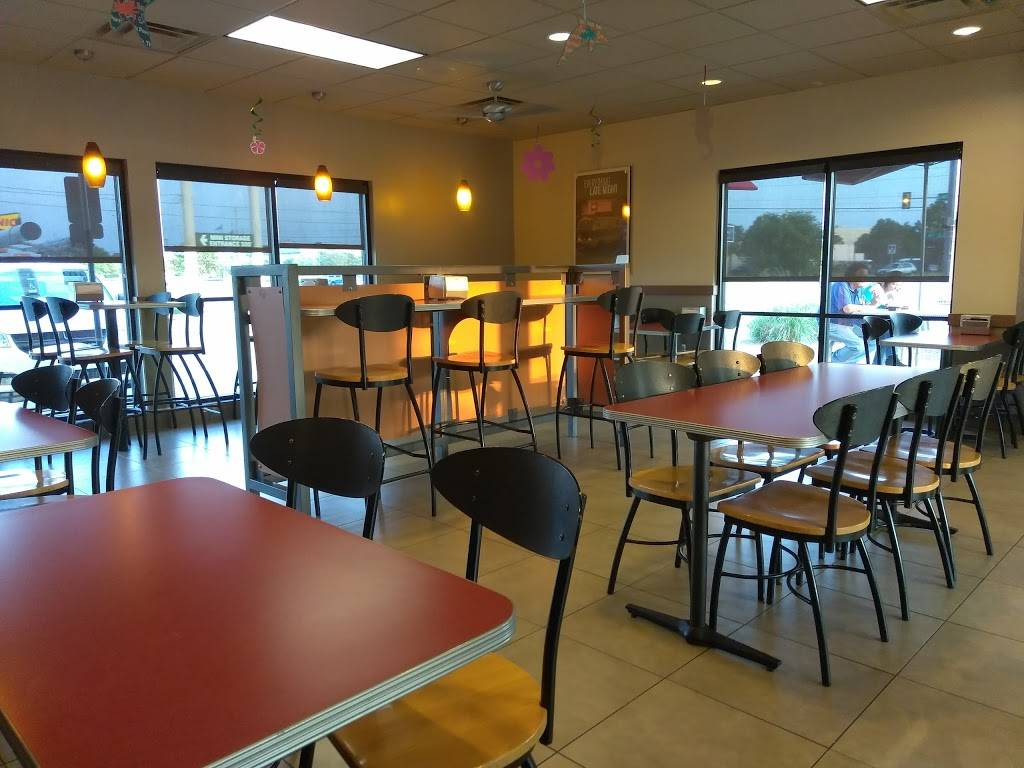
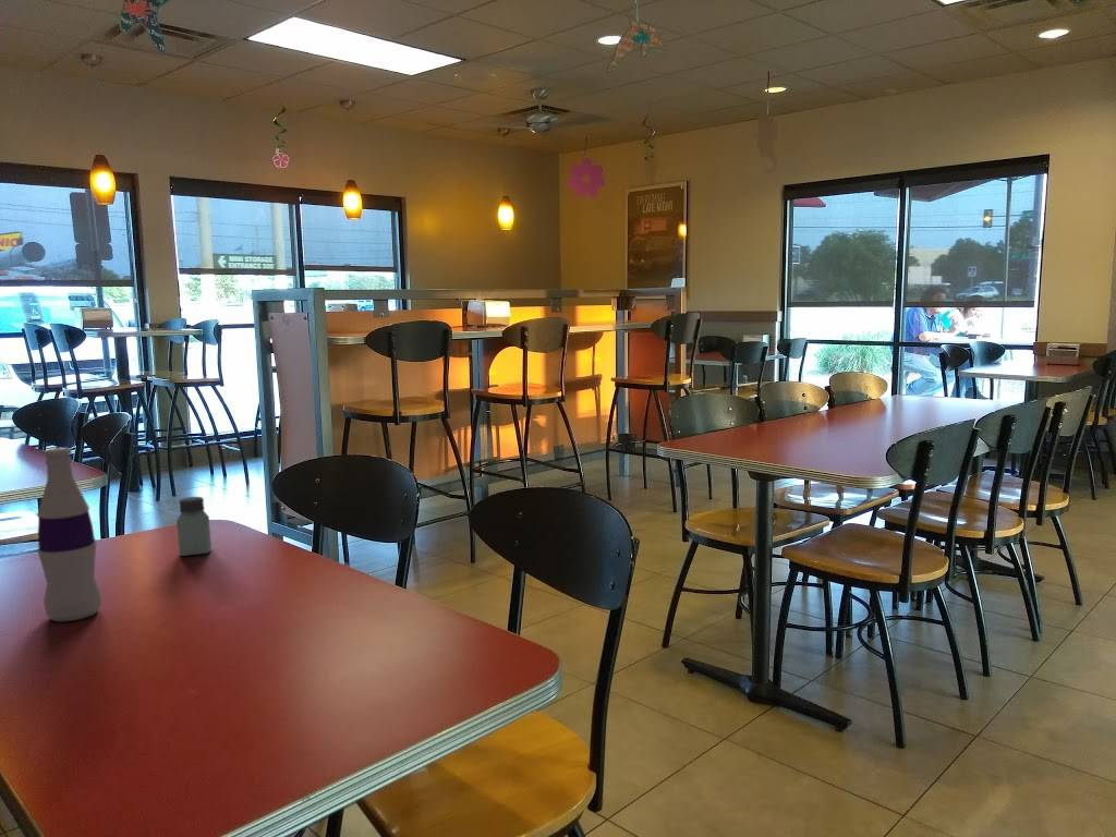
+ saltshaker (193, 525)
+ bottle (65, 532)
